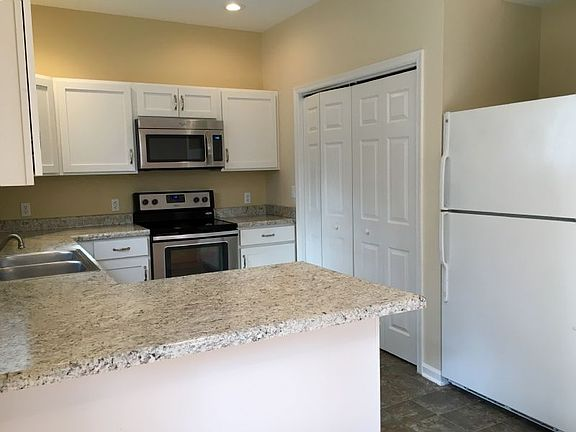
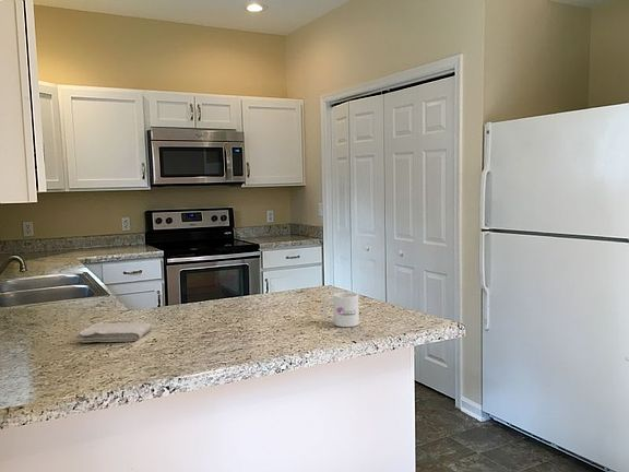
+ mug (341, 309)
+ washcloth (115, 331)
